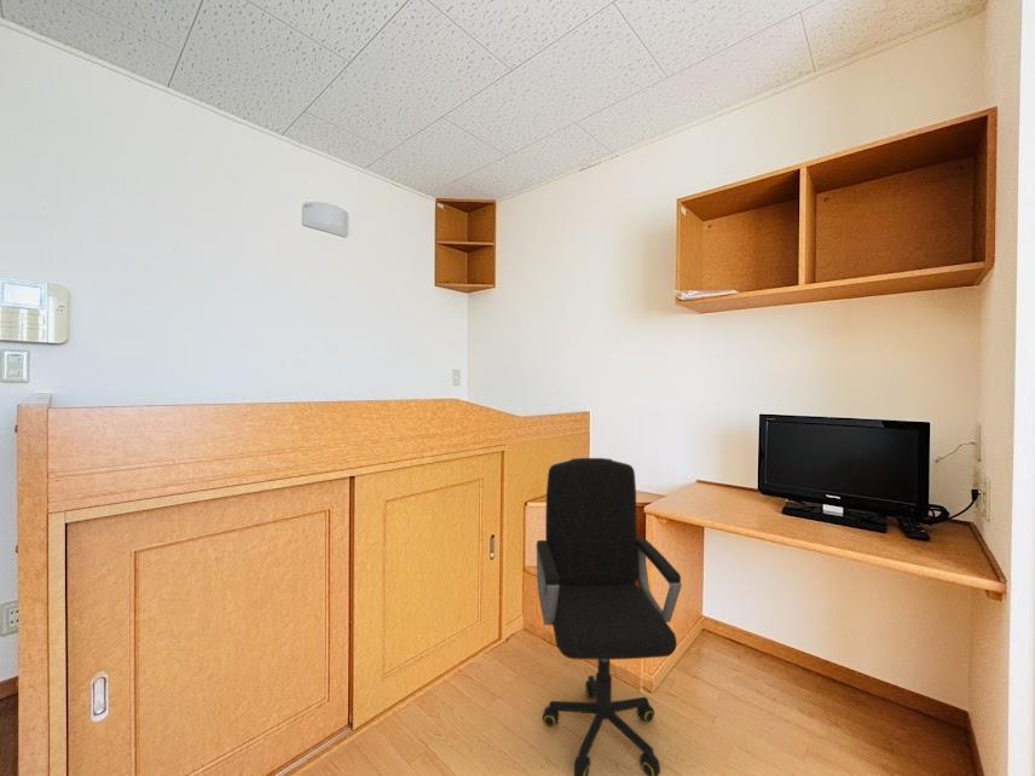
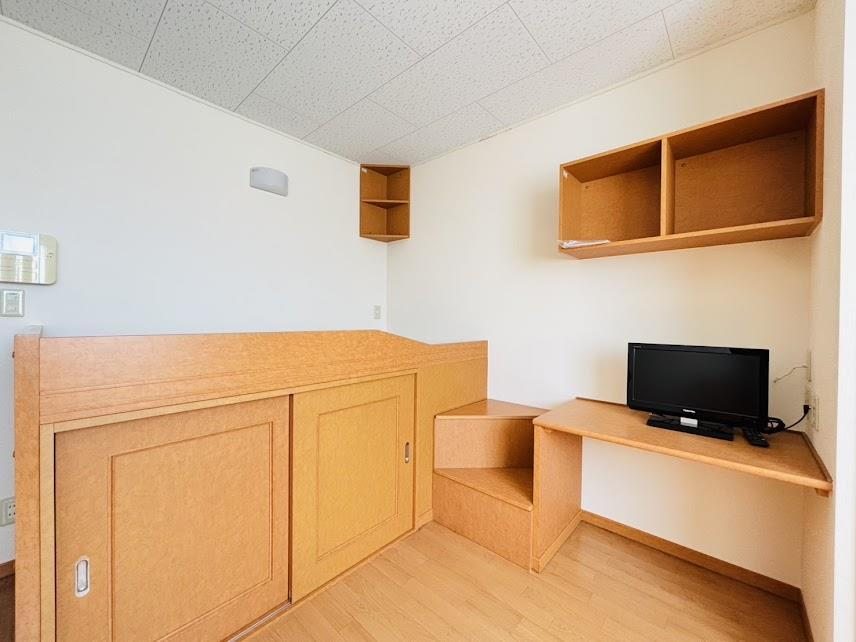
- office chair (601, 596)
